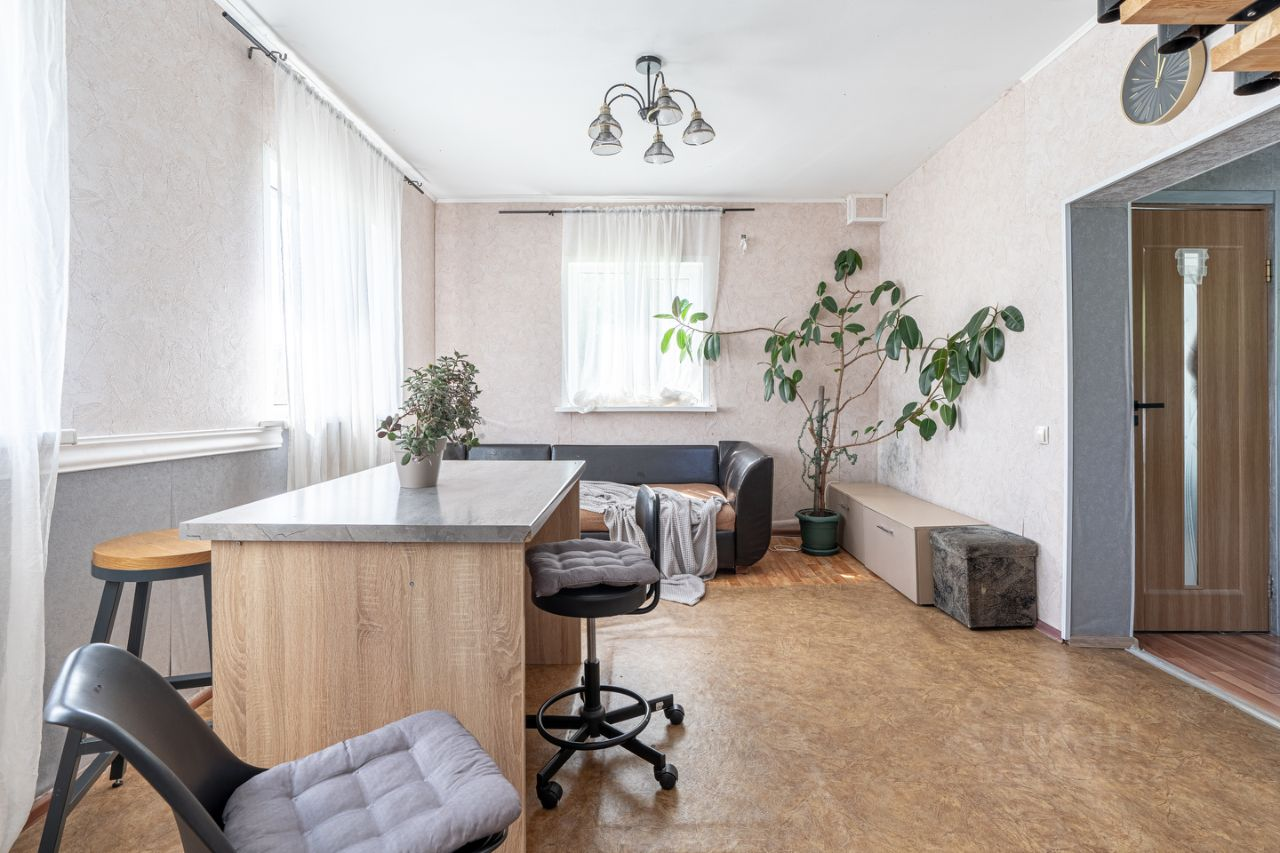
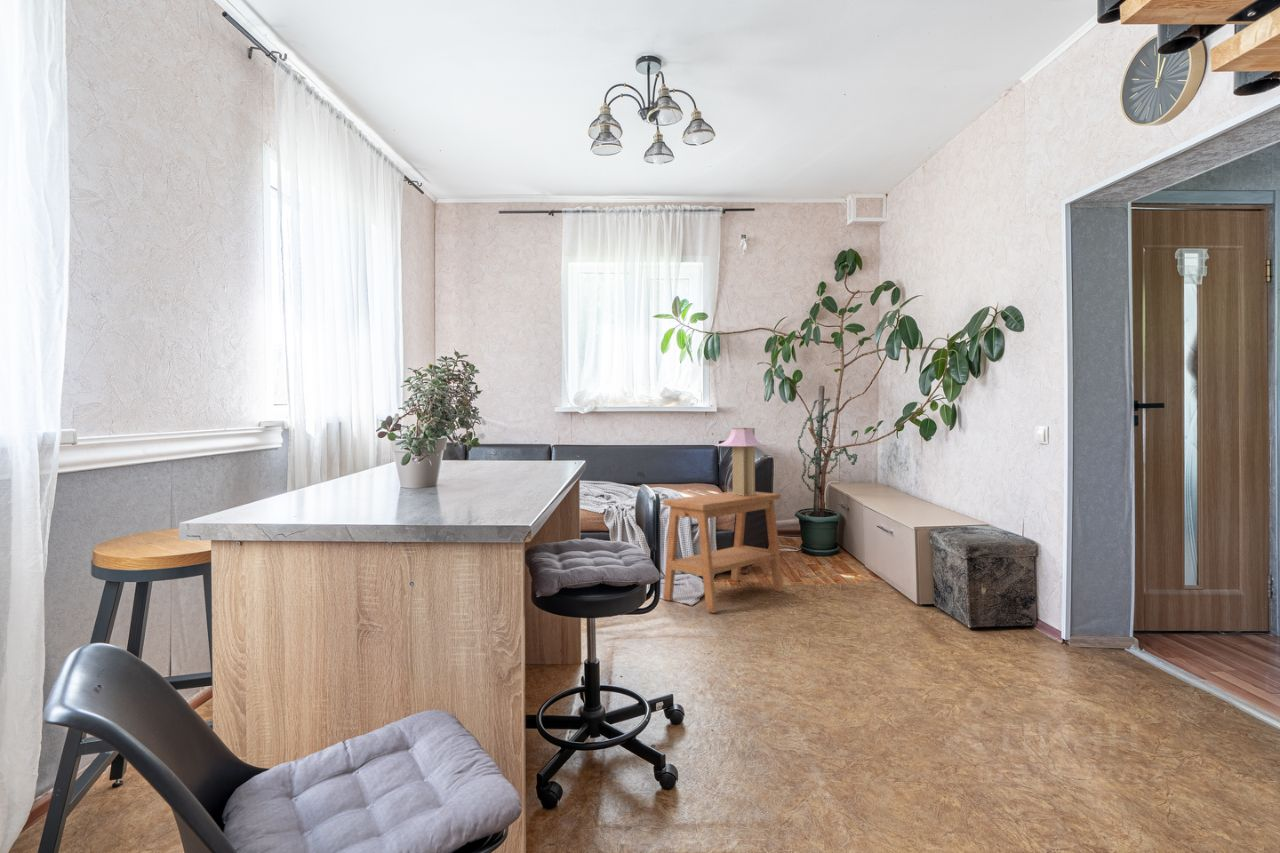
+ table lamp (741, 461)
+ side table (726, 548)
